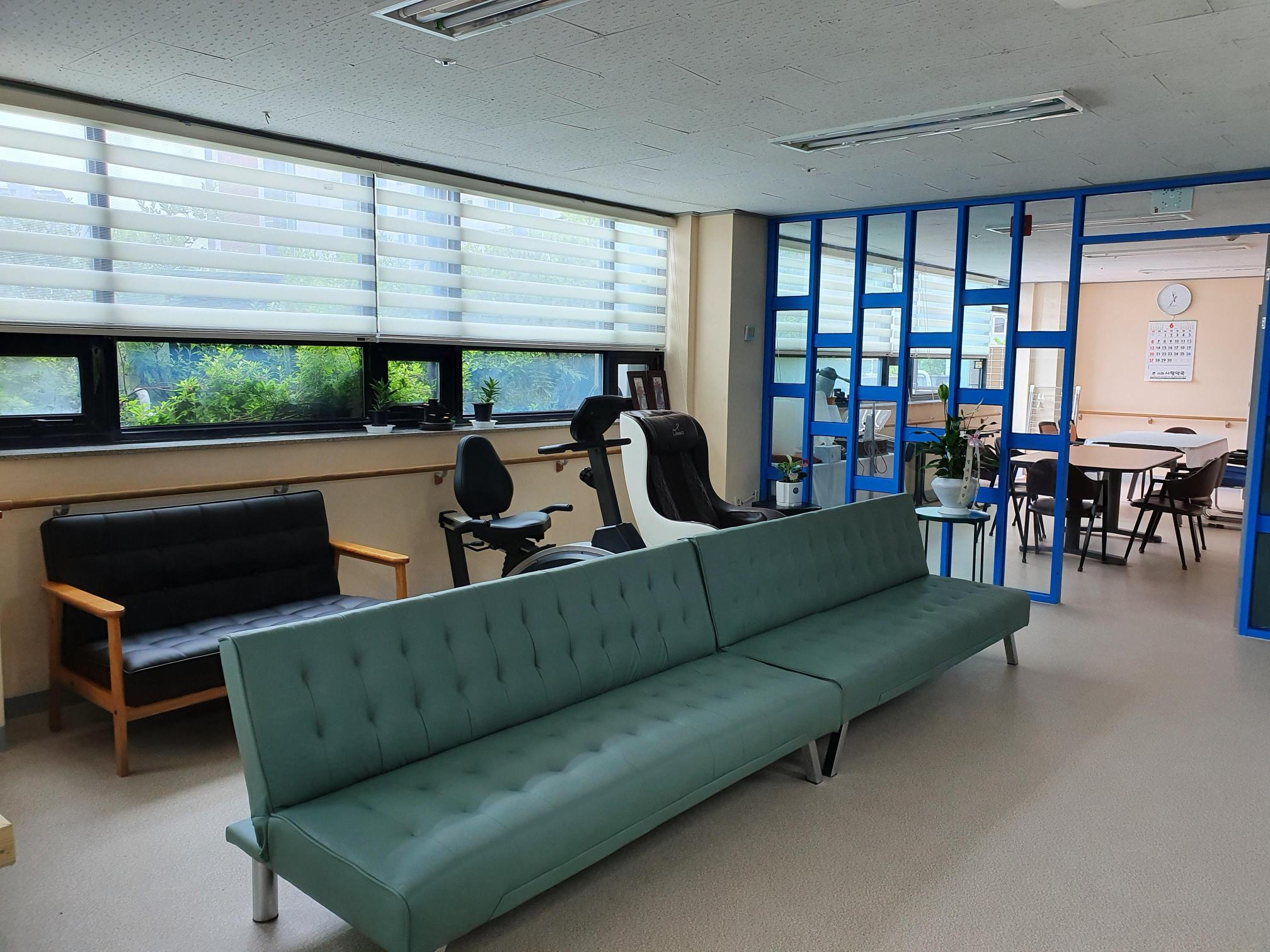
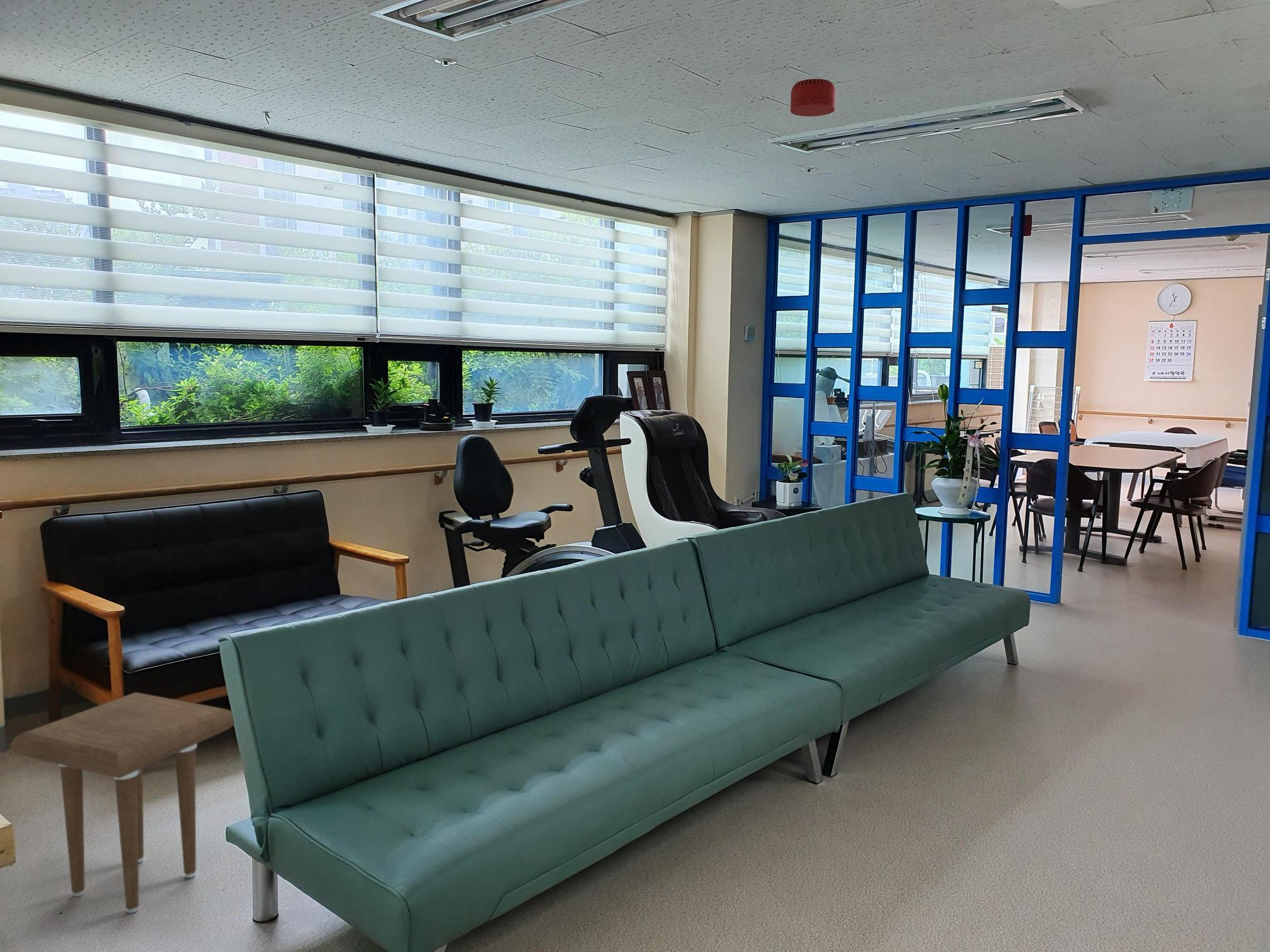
+ smoke detector (813, 97)
+ side table (132, 802)
